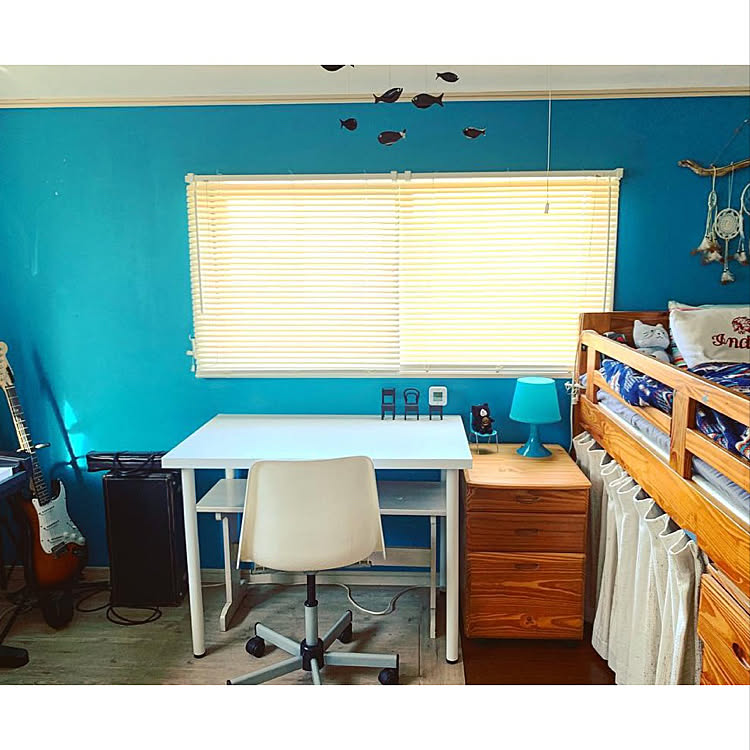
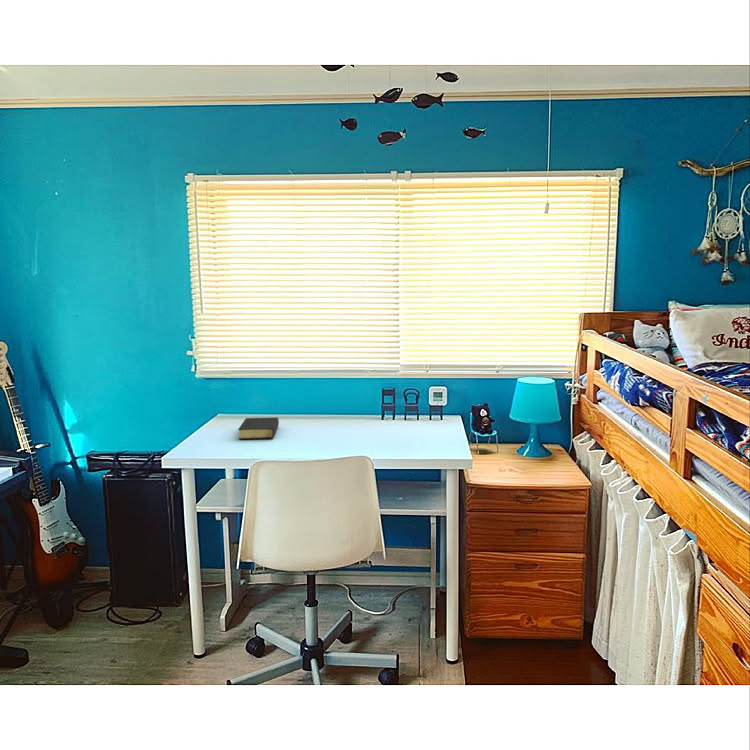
+ bible (260, 426)
